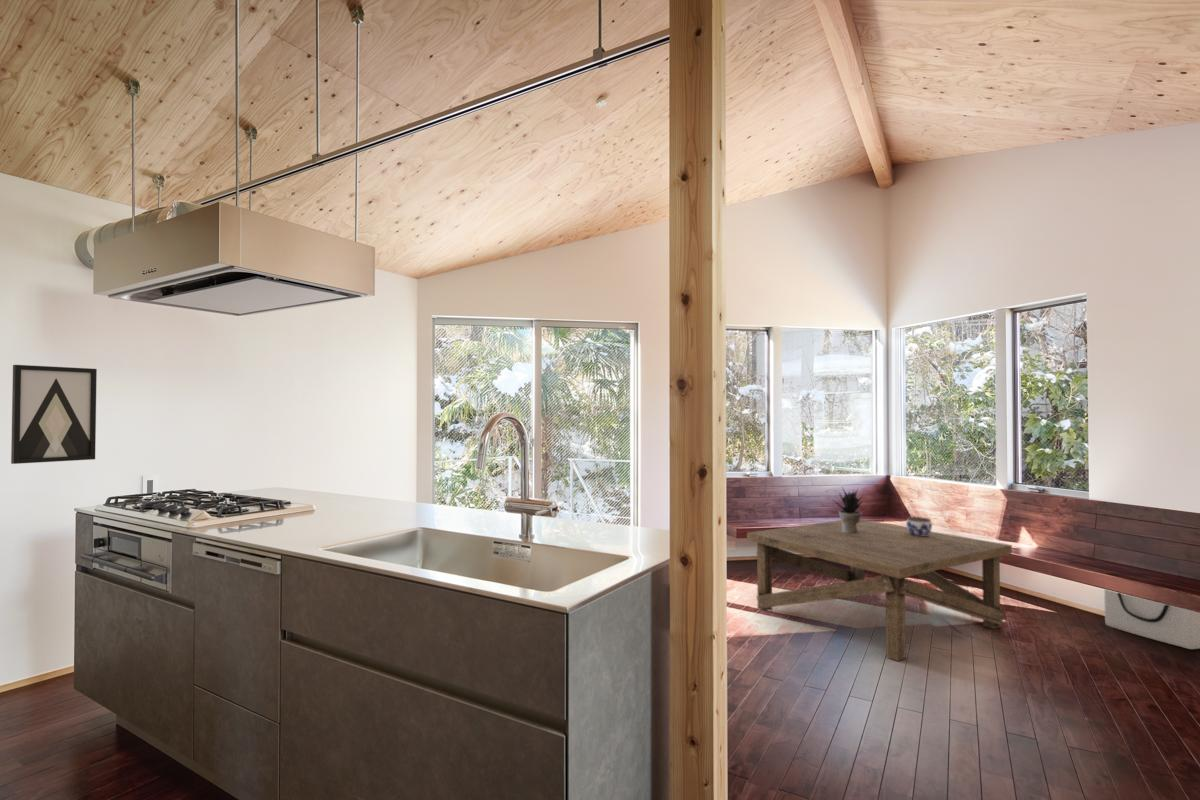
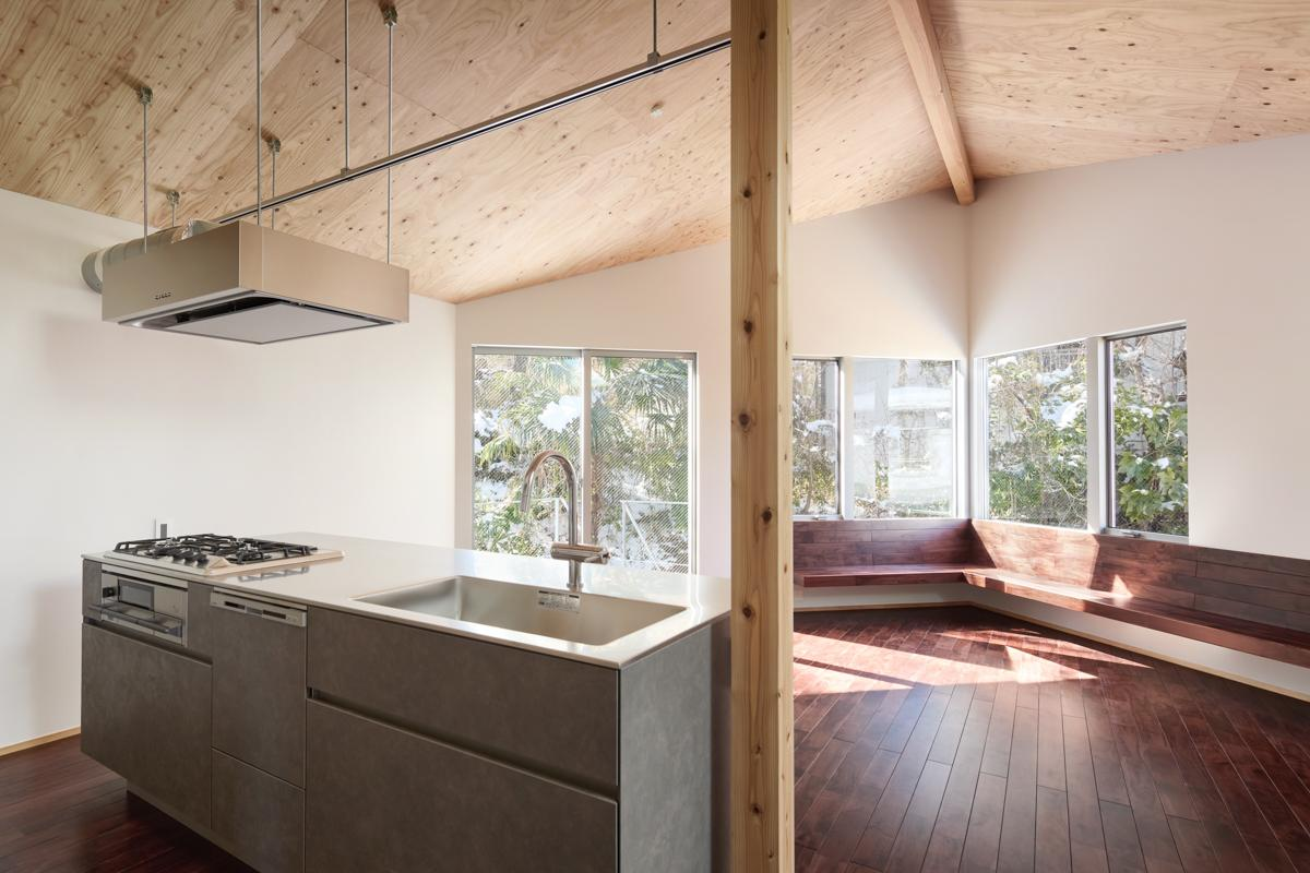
- potted plant (851, 509)
- wall art (55, 414)
- coffee table (873, 578)
- jar (919, 526)
- storage bin (1152, 610)
